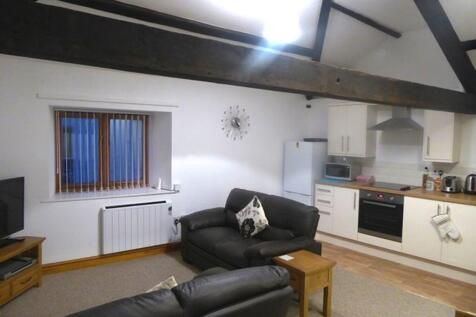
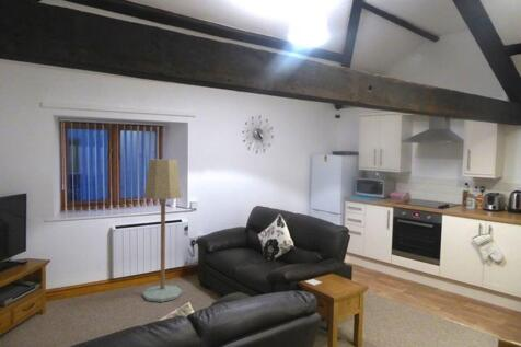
+ floor lamp (162, 227)
